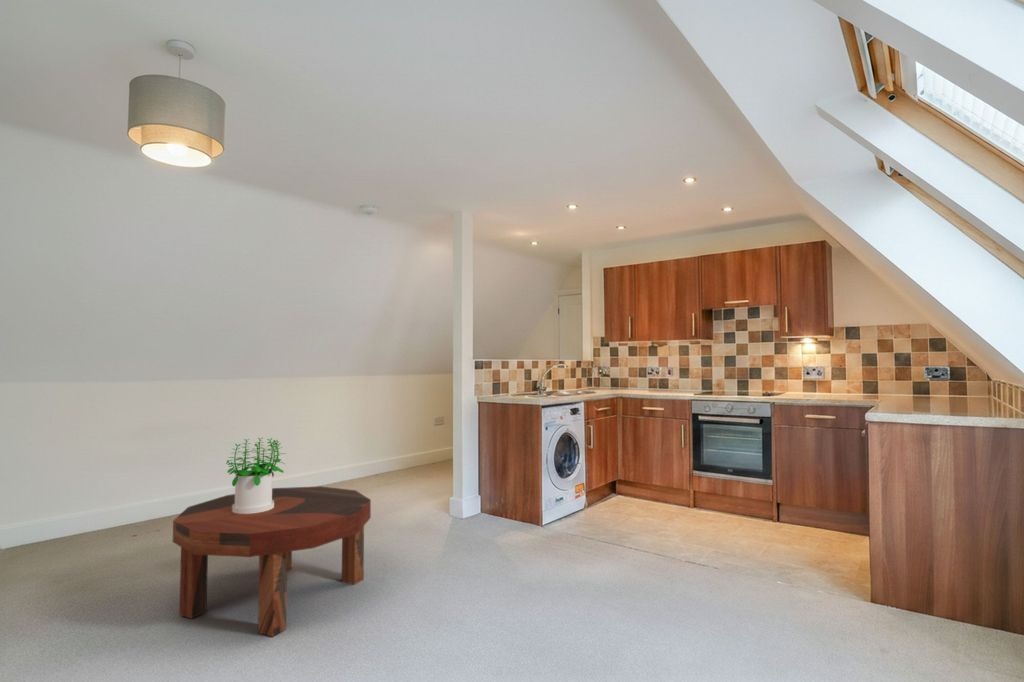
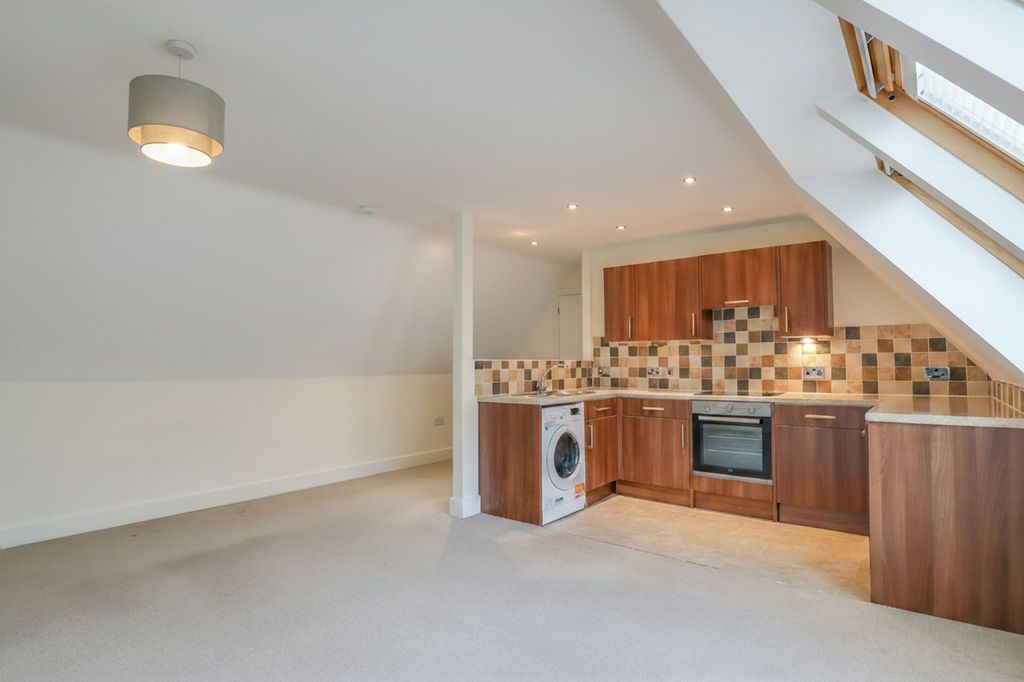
- coffee table (276, 551)
- potted plant (258, 472)
